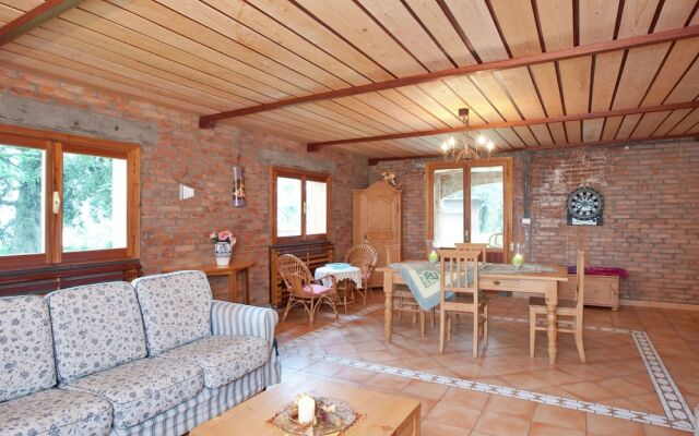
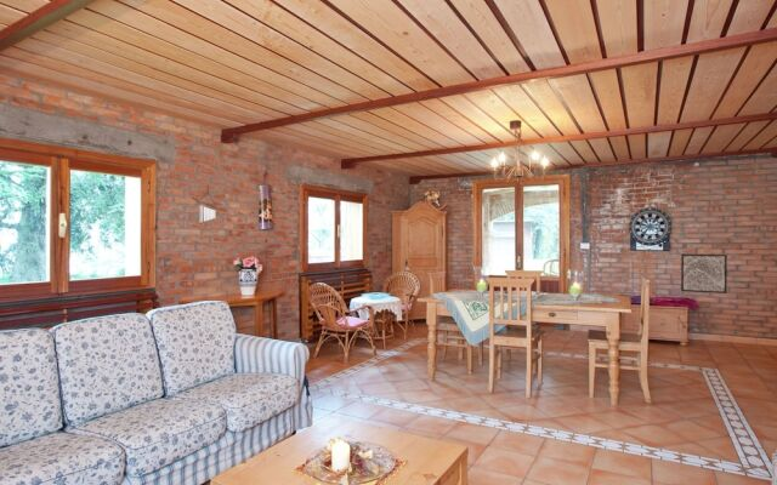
+ wall art (703, 273)
